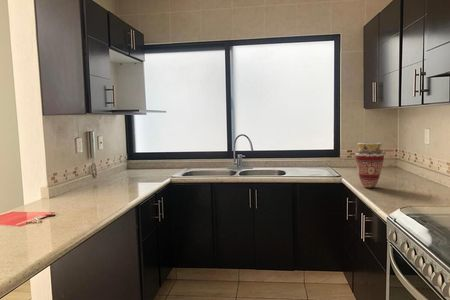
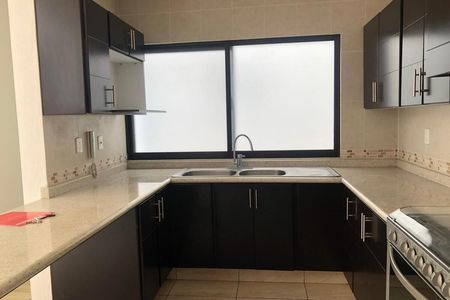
- vase (369, 165)
